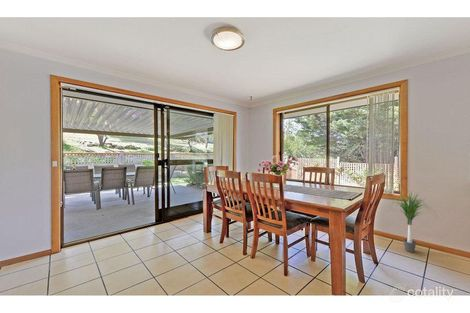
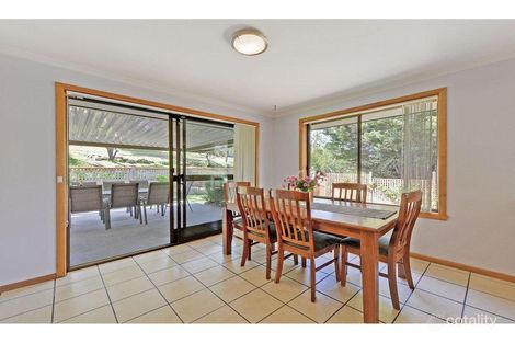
- potted plant (409, 218)
